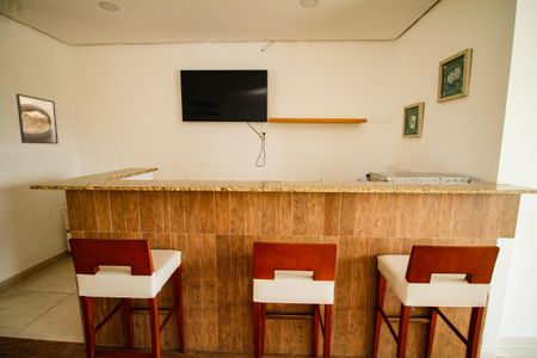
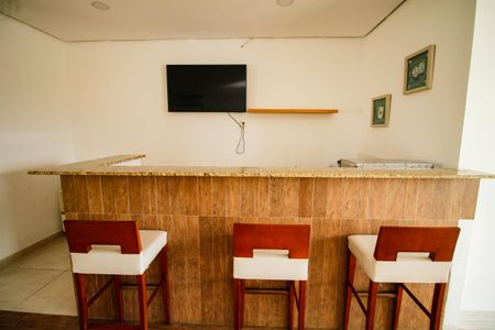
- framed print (38, 121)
